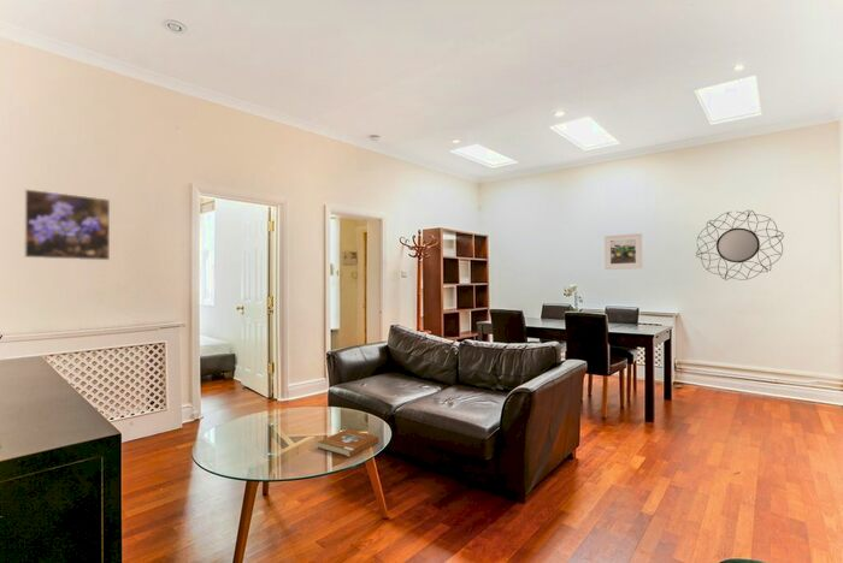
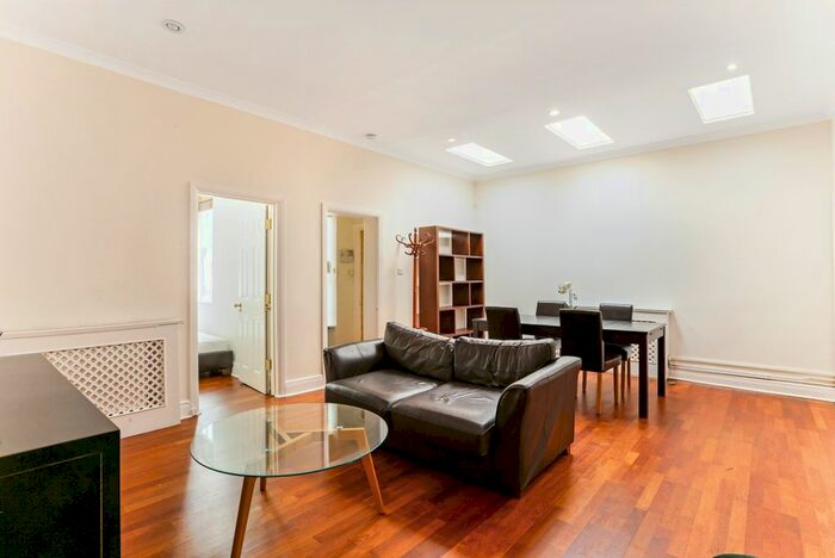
- home mirror (737, 244)
- book (348, 441)
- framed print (623, 251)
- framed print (69, 226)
